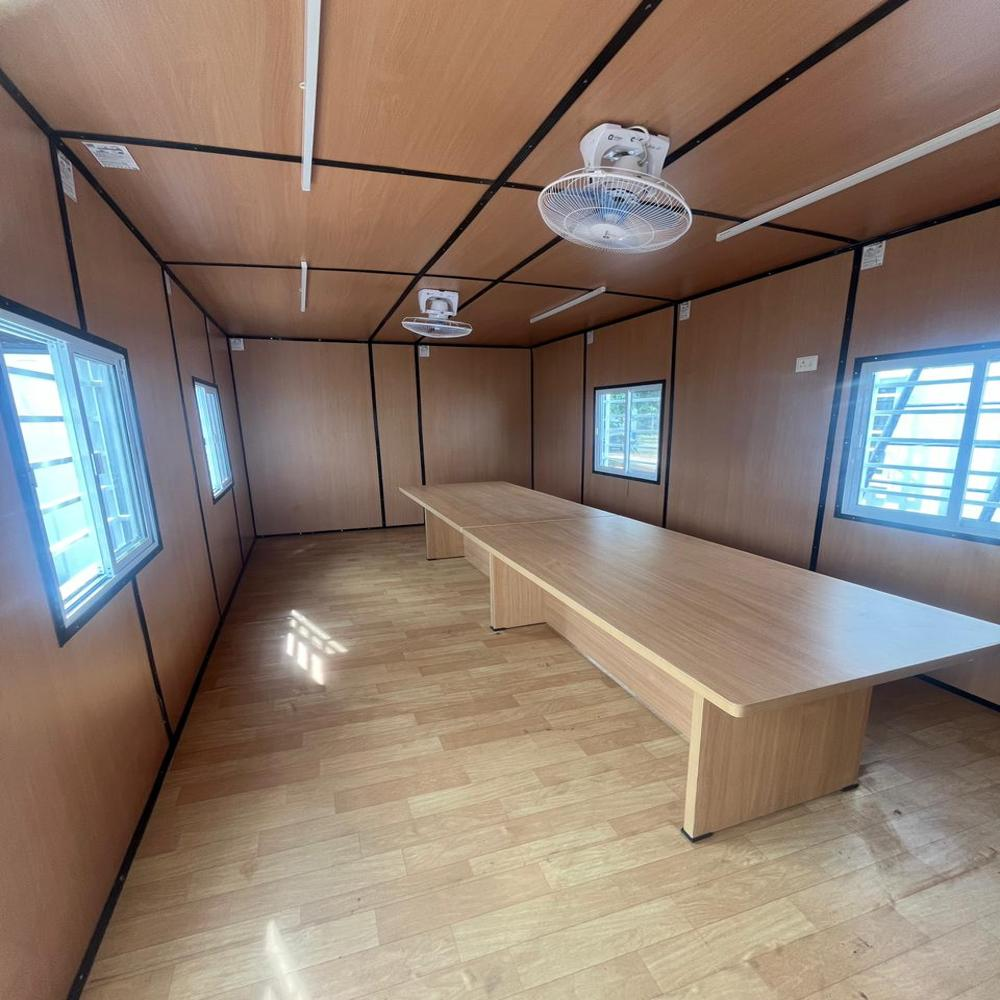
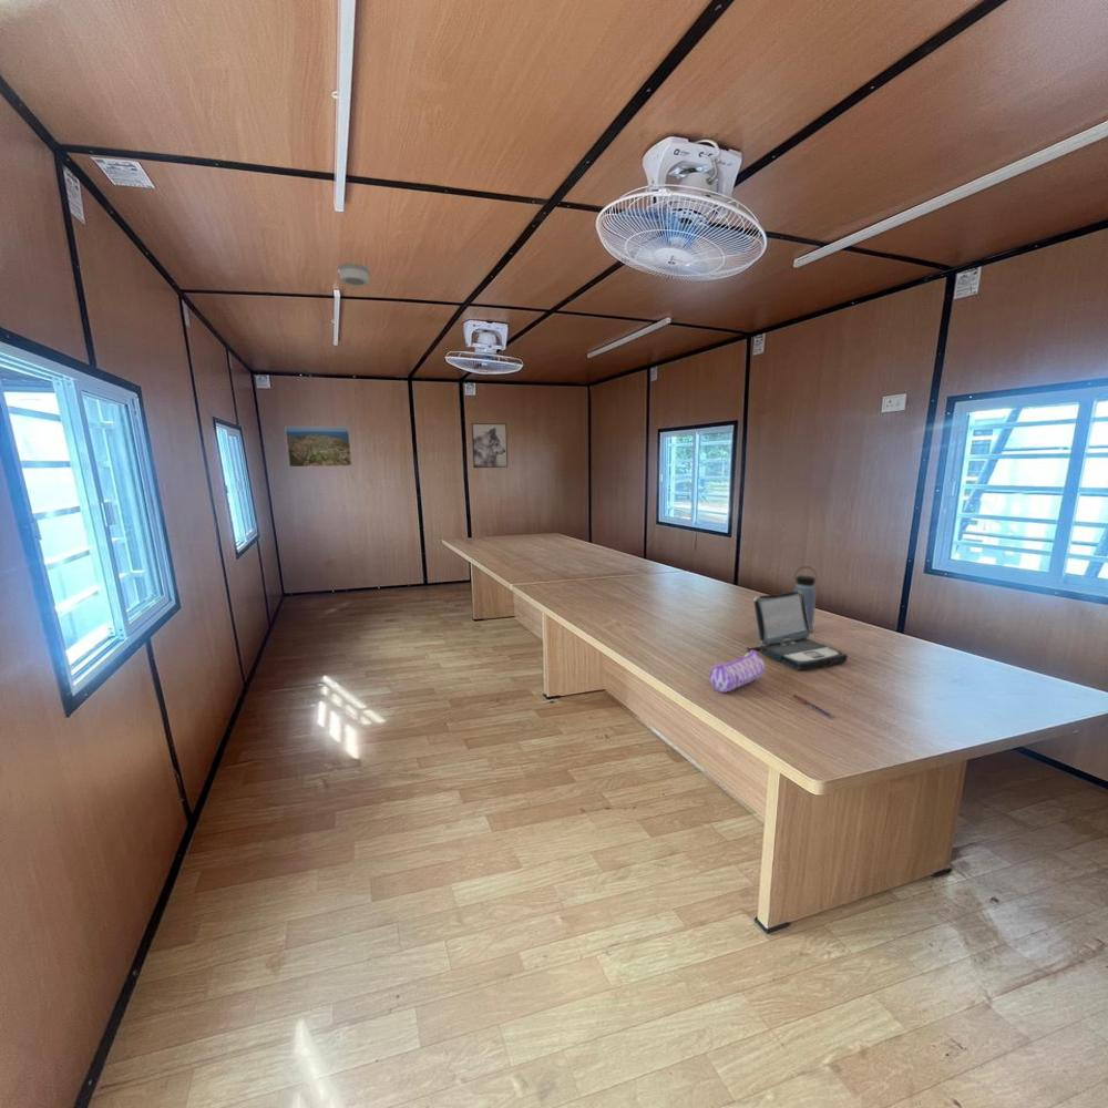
+ laptop (797, 627)
+ smoke detector (353, 273)
+ pencil case (738, 670)
+ wall art (490, 445)
+ pen (812, 705)
+ water bottle (803, 598)
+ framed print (319, 447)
